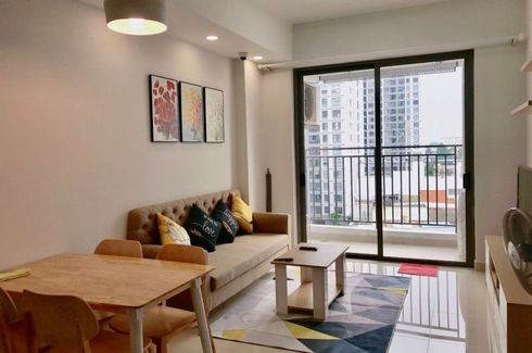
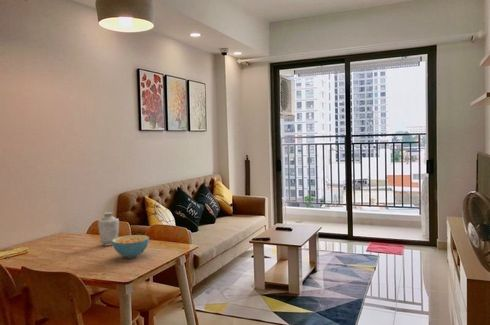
+ cereal bowl (131, 247)
+ vase (108, 228)
